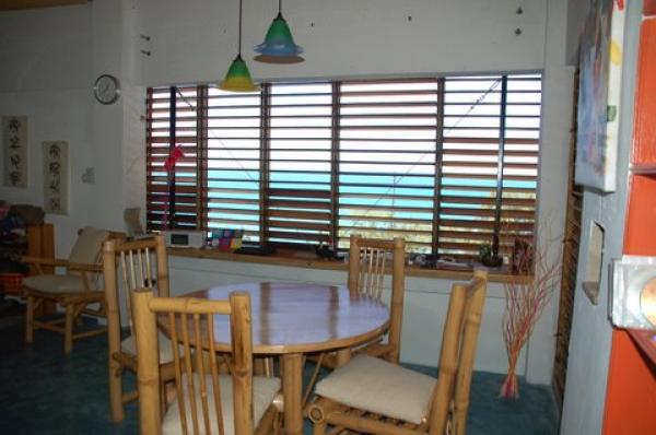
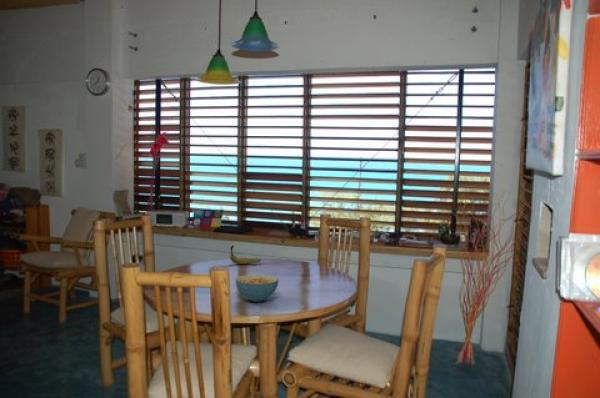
+ banana (245, 259)
+ cereal bowl (256, 289)
